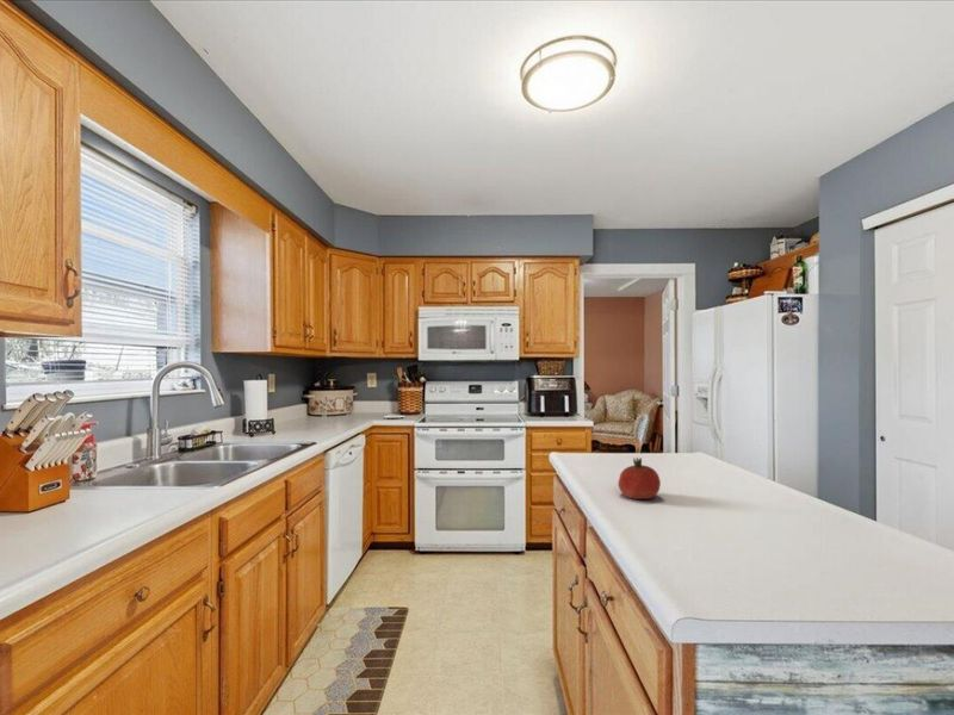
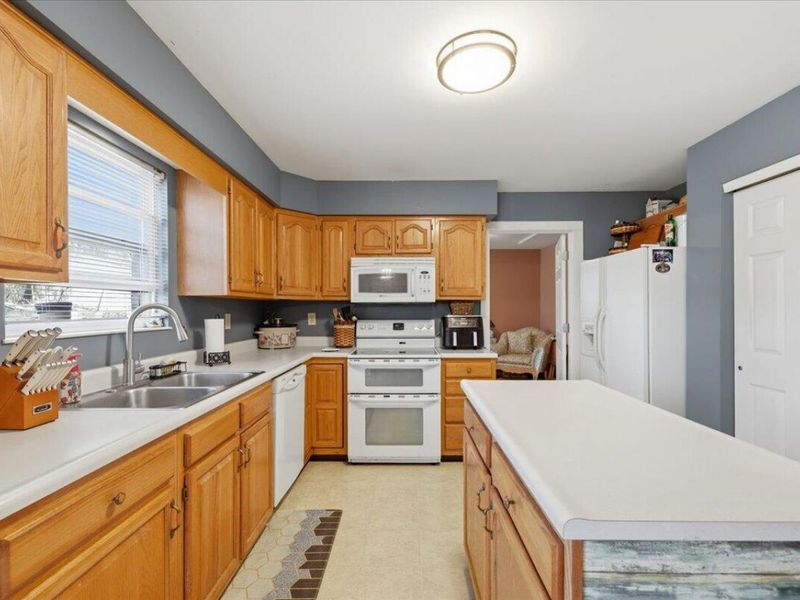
- fruit (638, 475)
